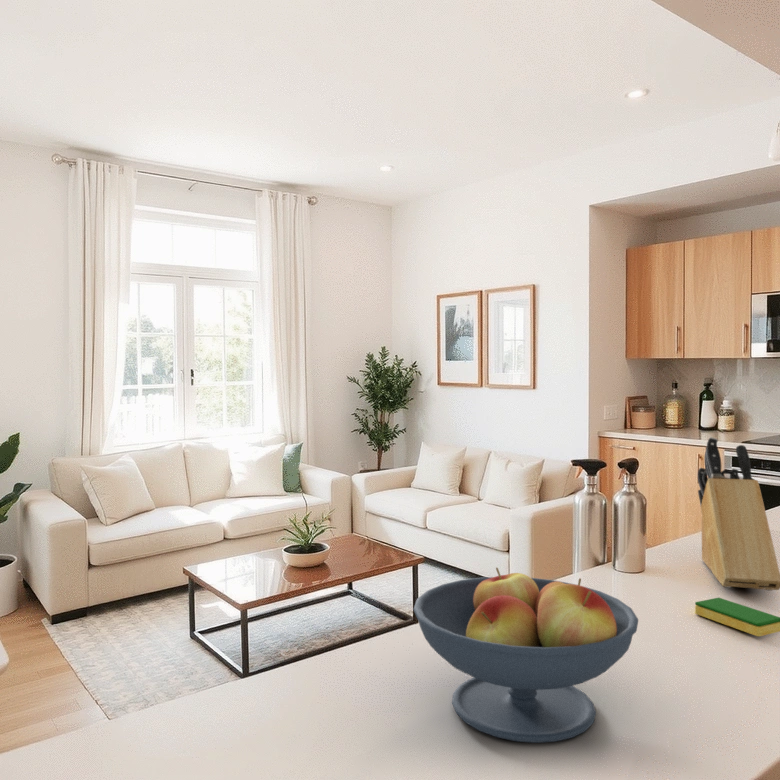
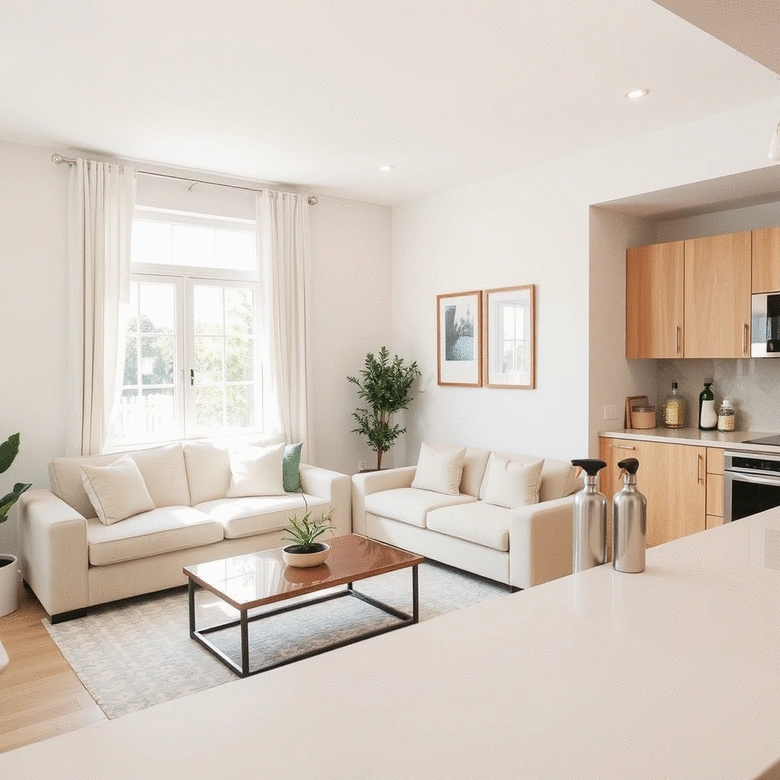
- fruit bowl (522, 639)
- knife block (733, 506)
- dish sponge (737, 615)
